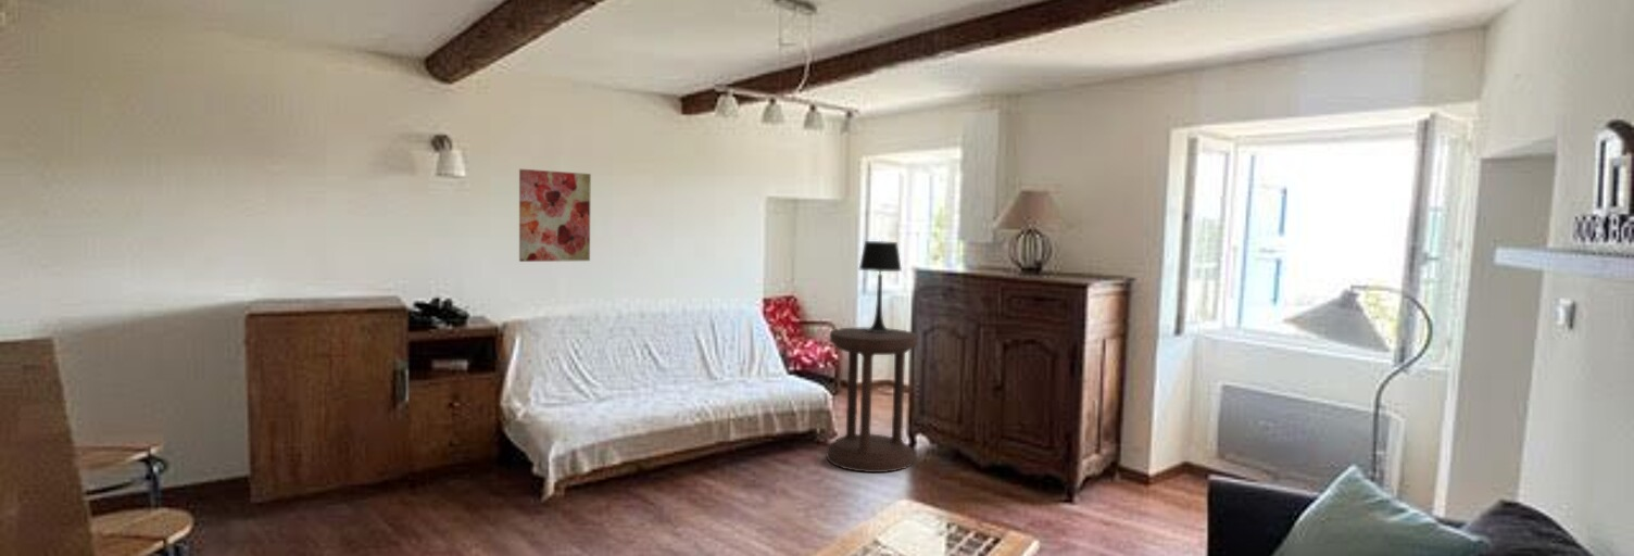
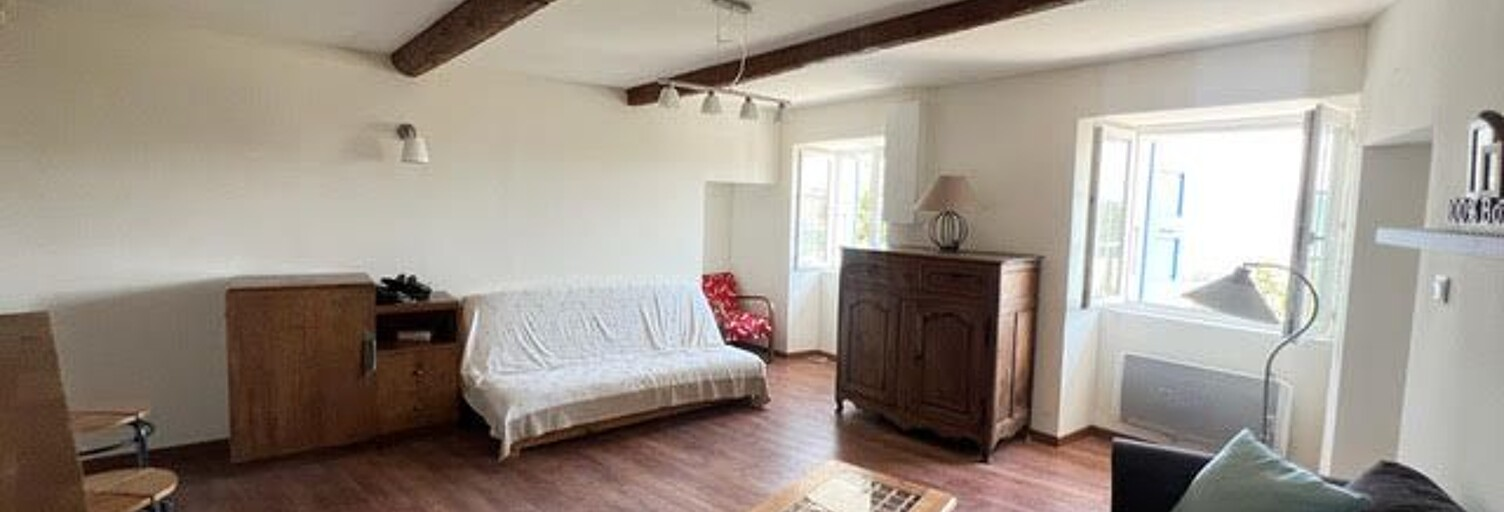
- wall art (555, 216)
- table lamp (879, 286)
- side table (870, 395)
